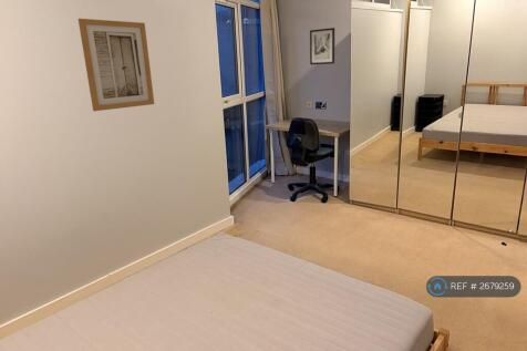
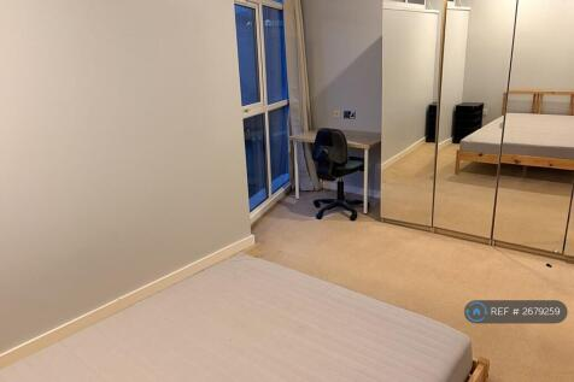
- wall art (120, 65)
- wall art (321, 47)
